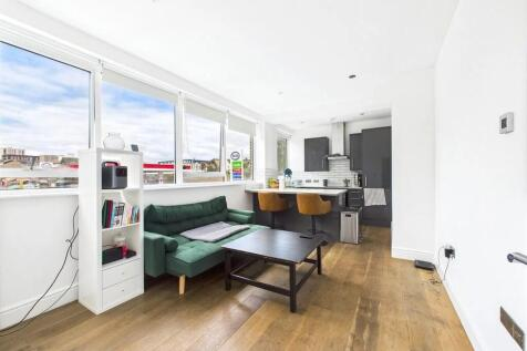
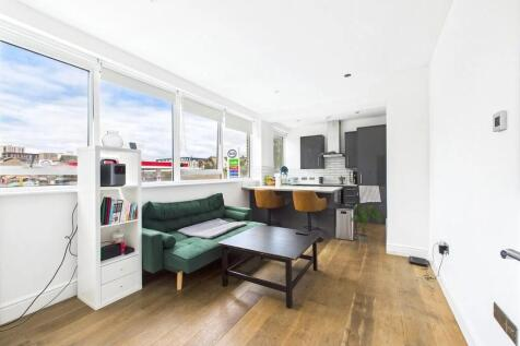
+ house plant (365, 227)
